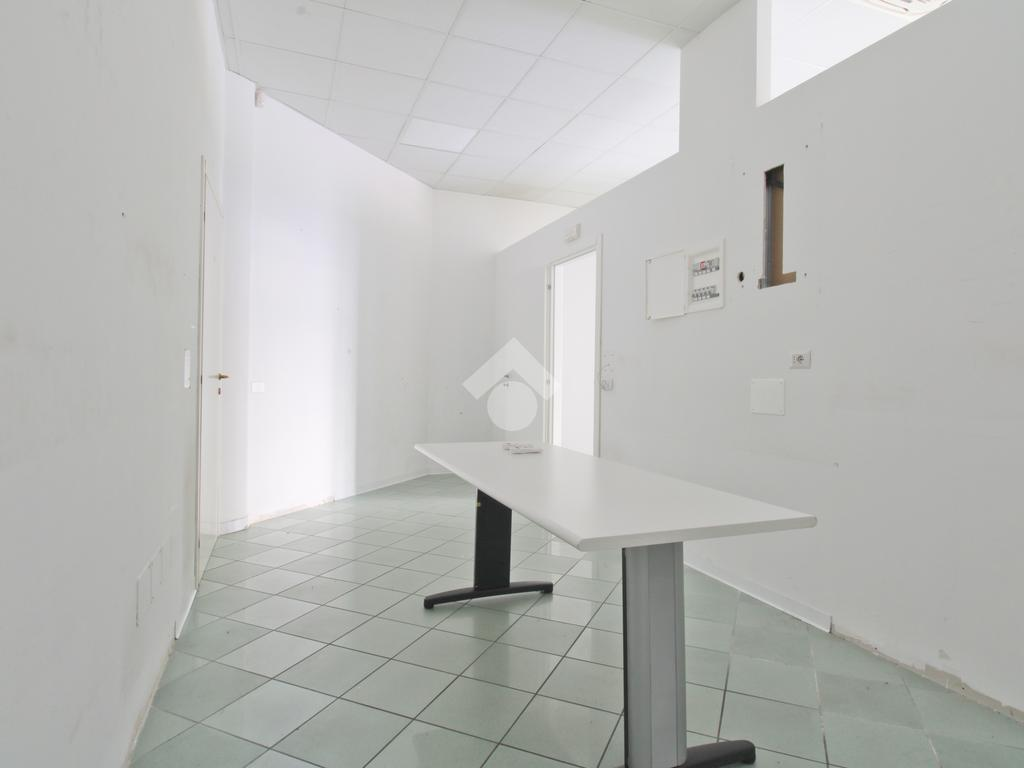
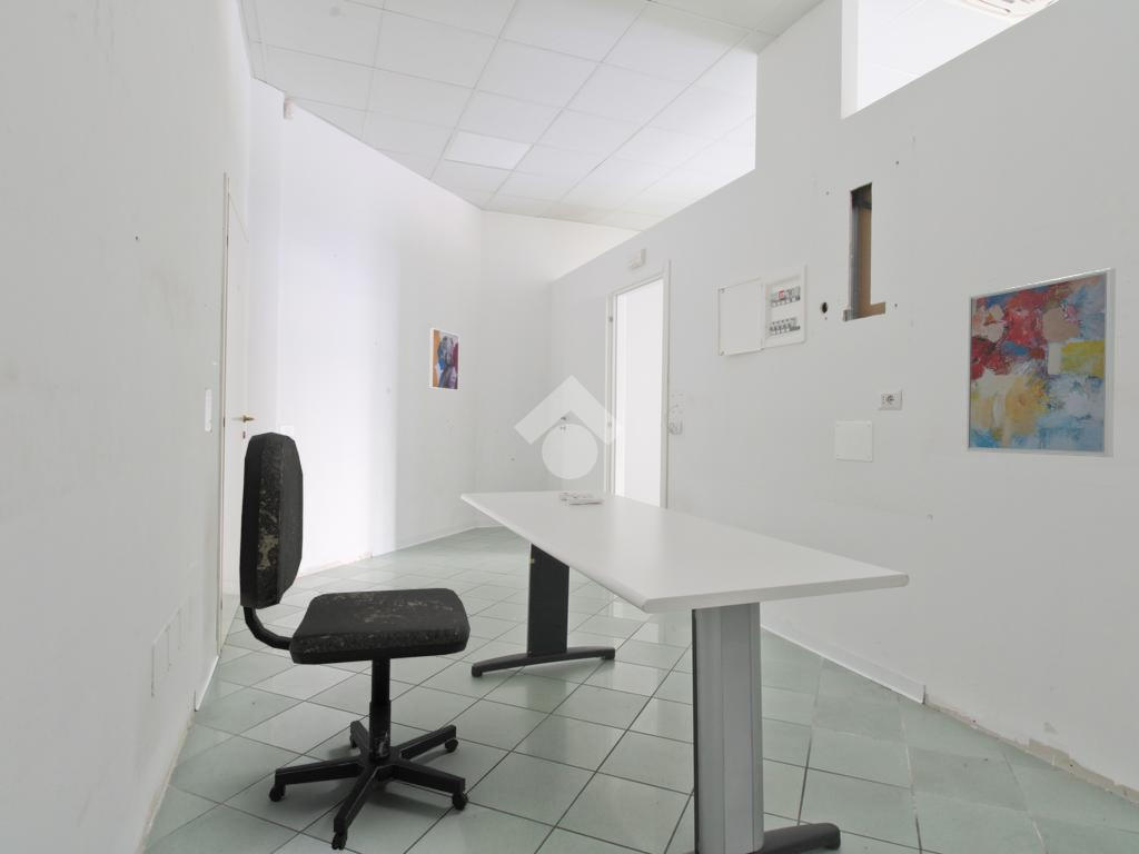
+ wall art (444, 360)
+ wall art (1033, 368)
+ office chair (360, 610)
